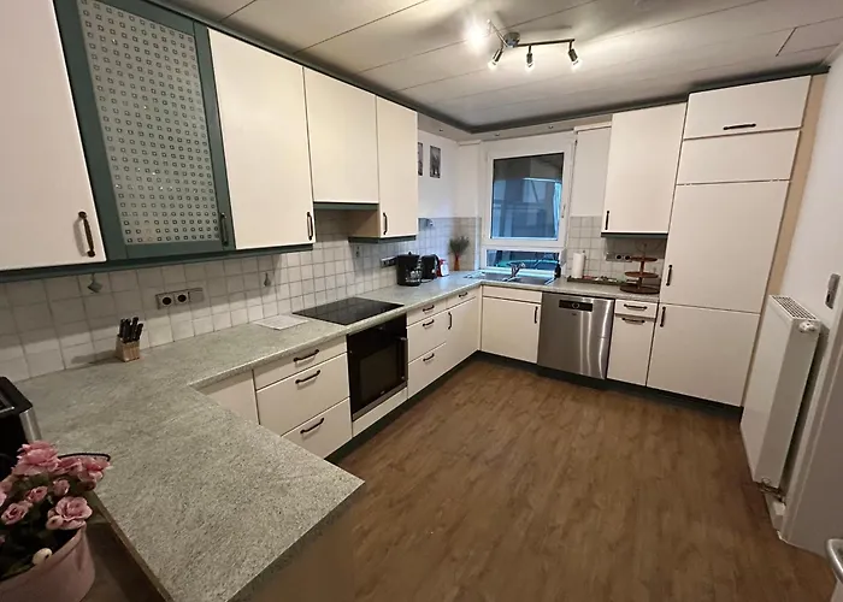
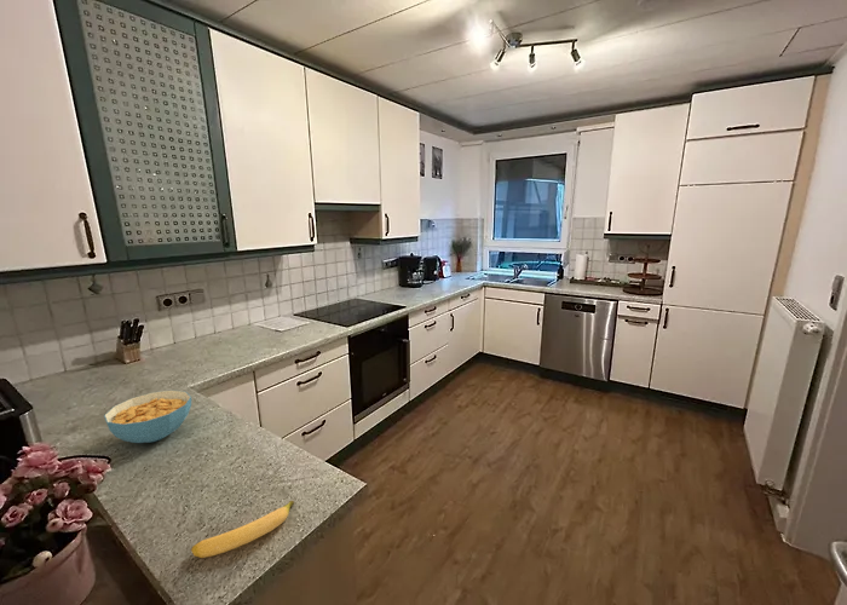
+ cereal bowl (152, 421)
+ banana (247, 525)
